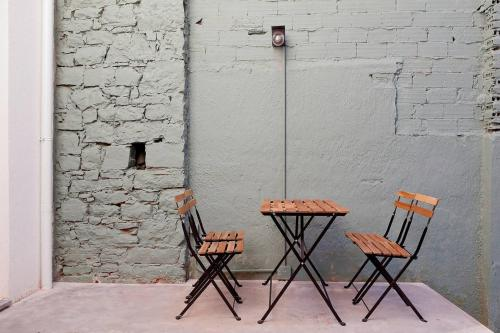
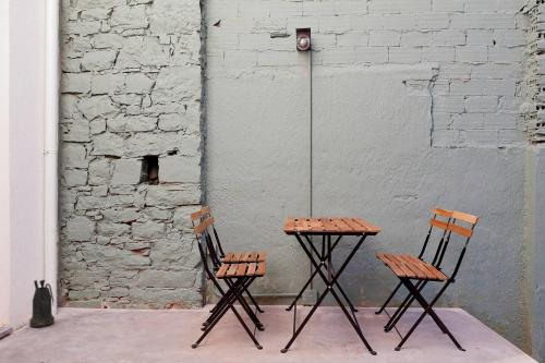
+ watering can (44, 303)
